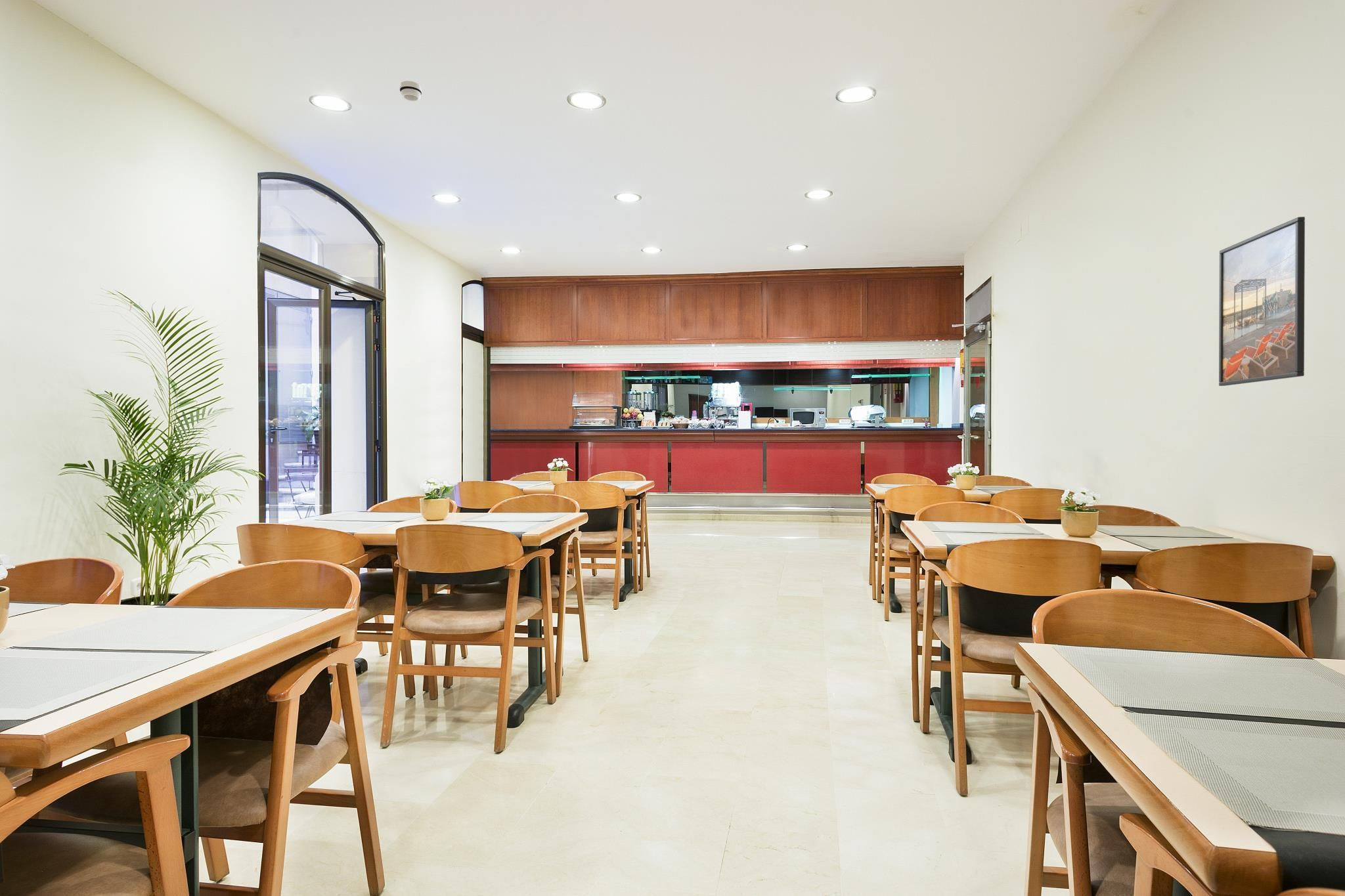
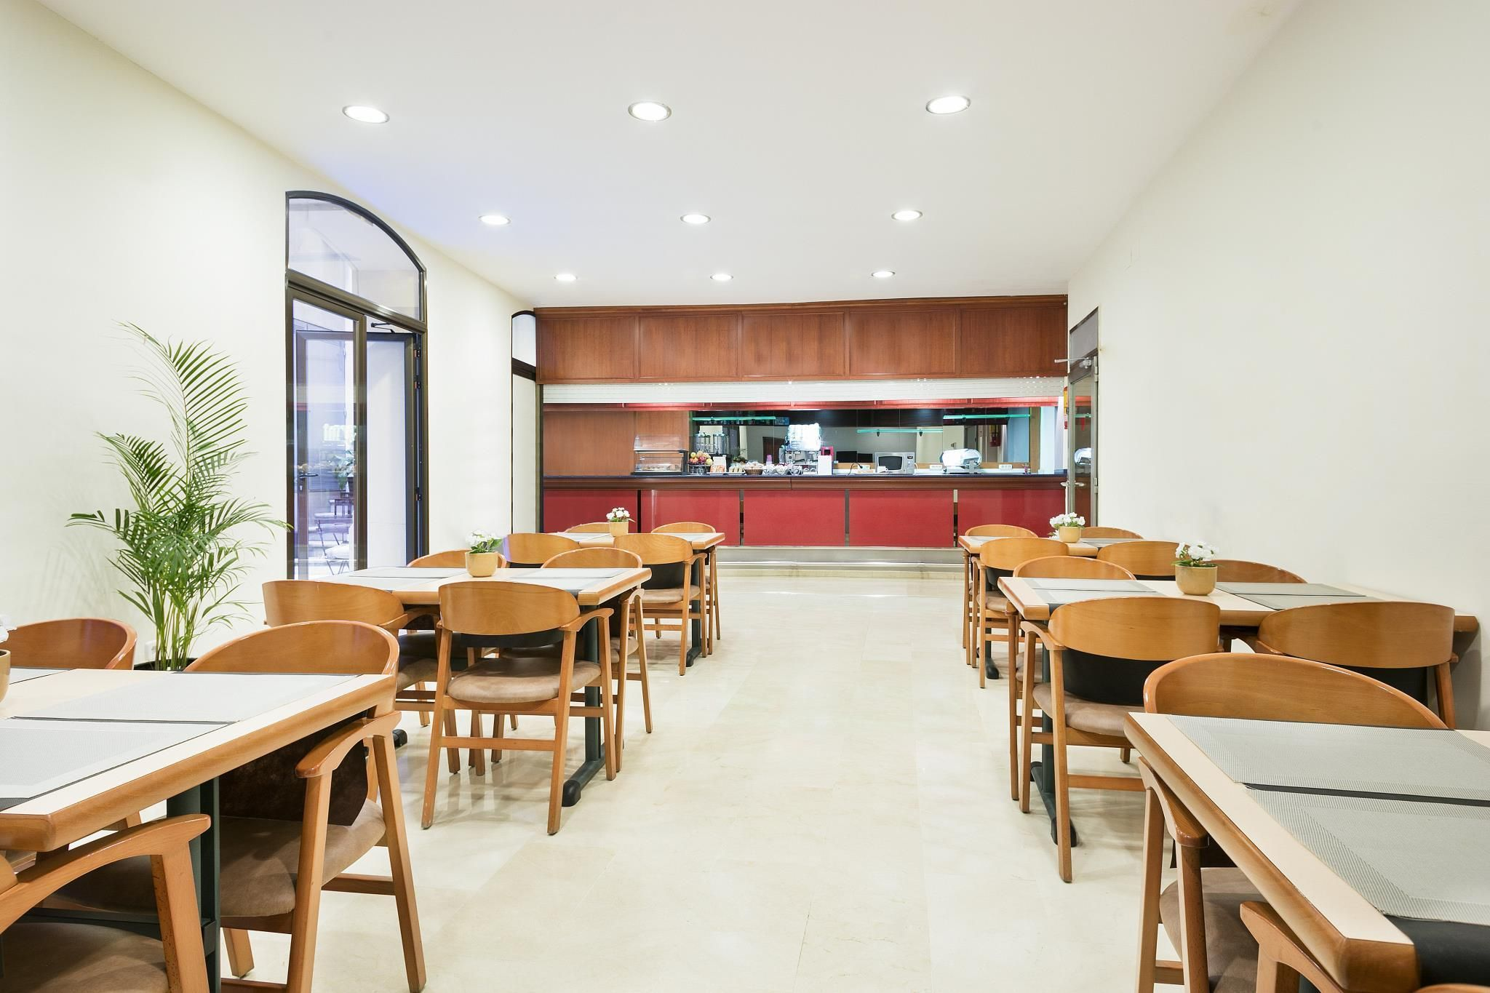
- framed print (1258, 308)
- smoke detector (410, 91)
